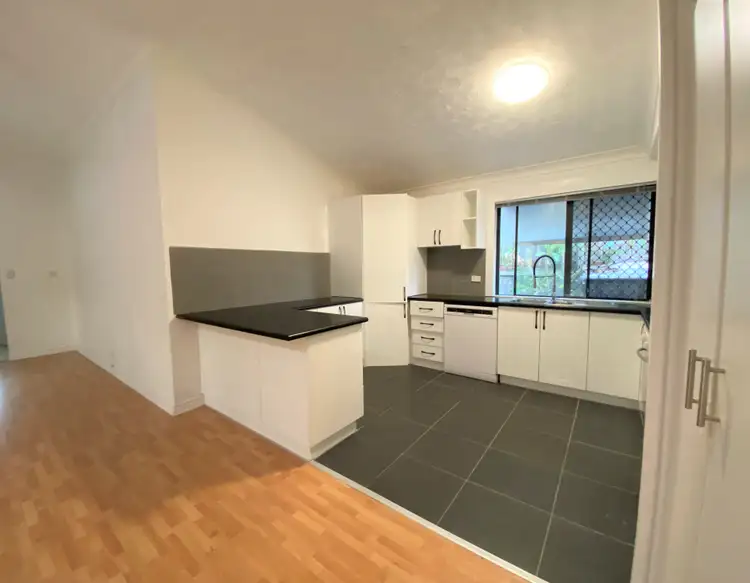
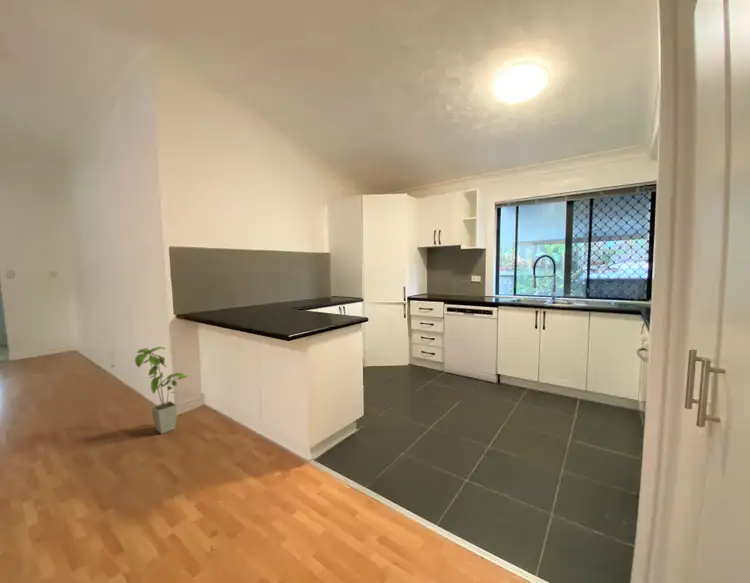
+ house plant (161, 390)
